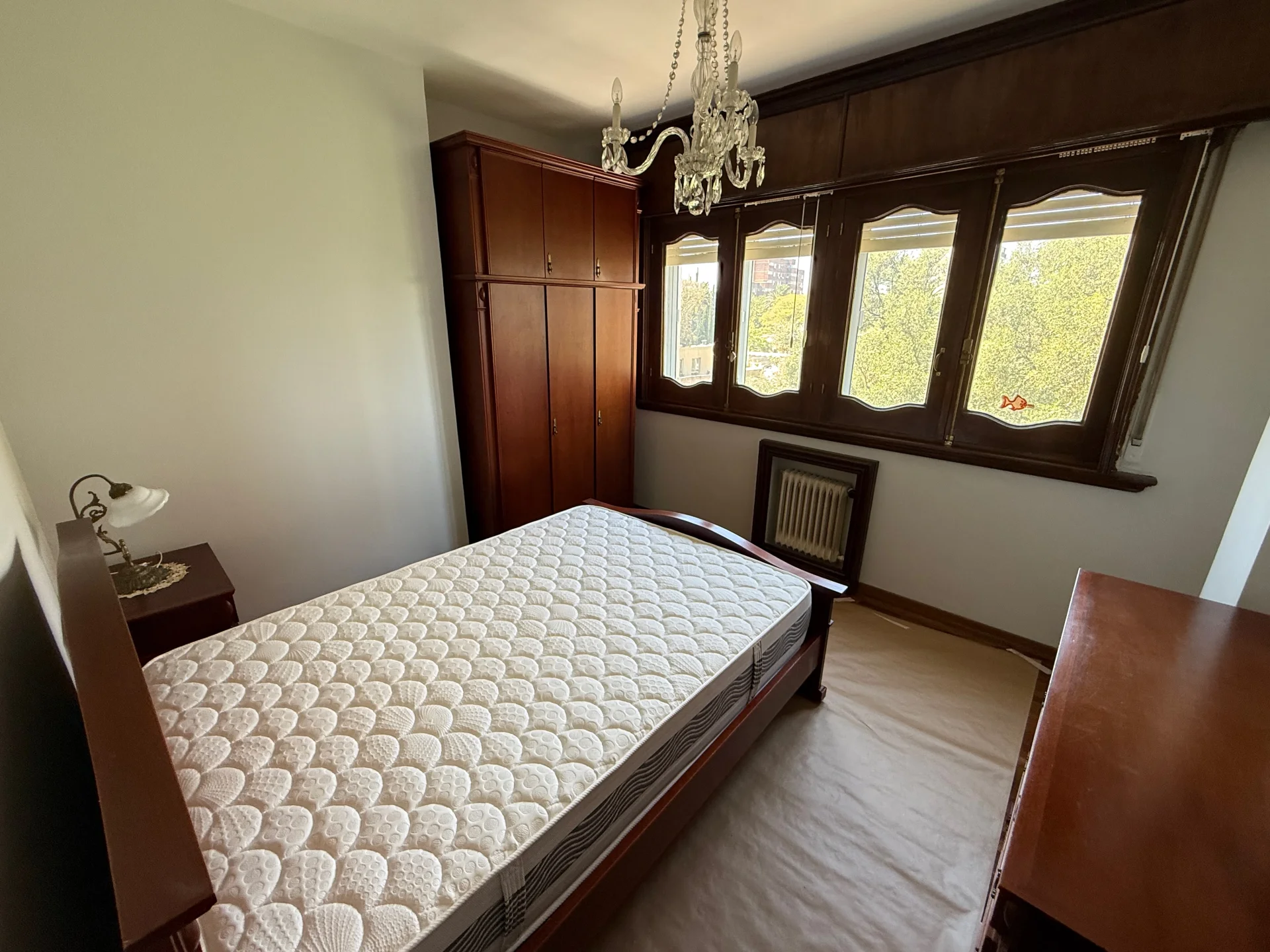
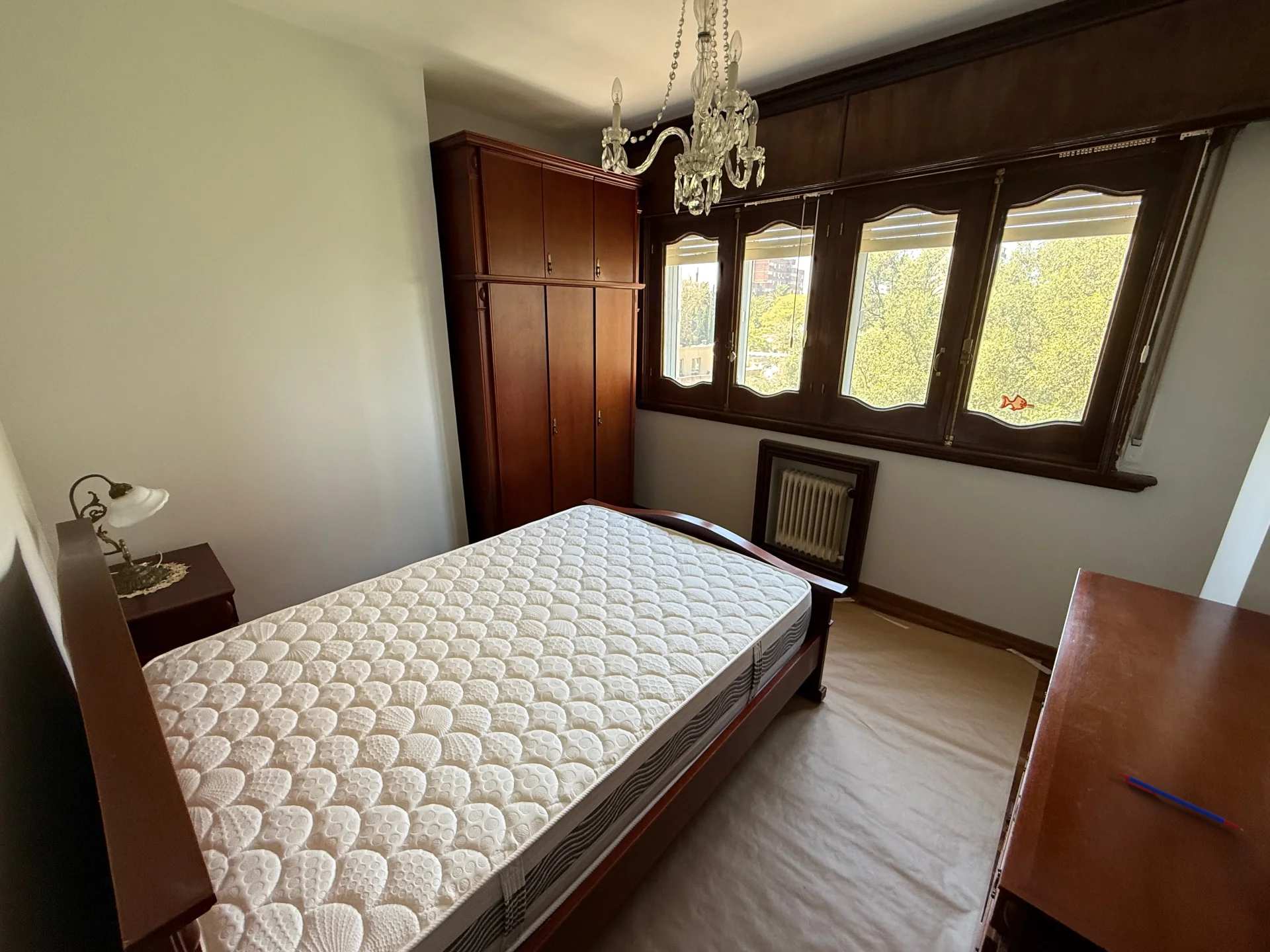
+ pen (1177, 800)
